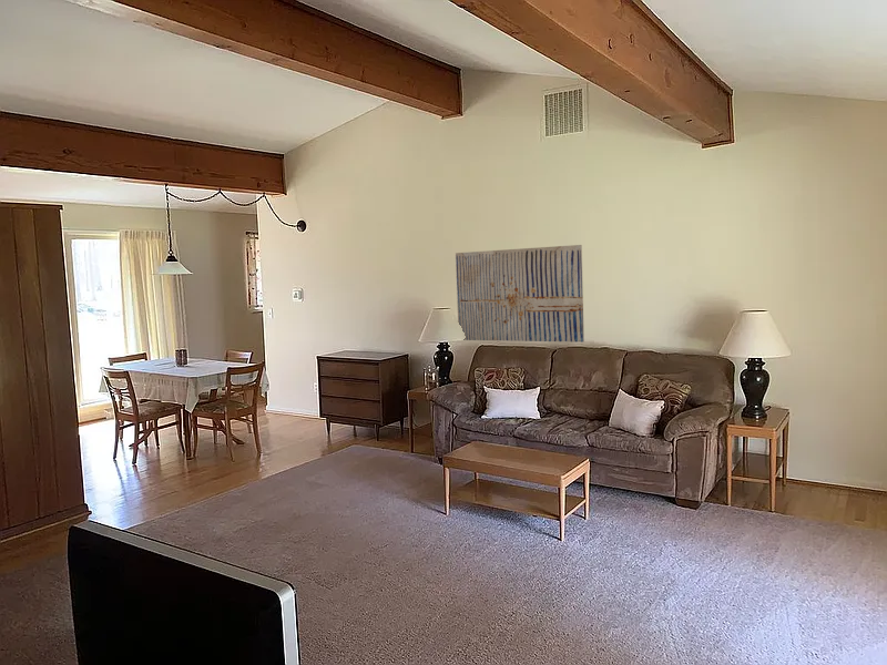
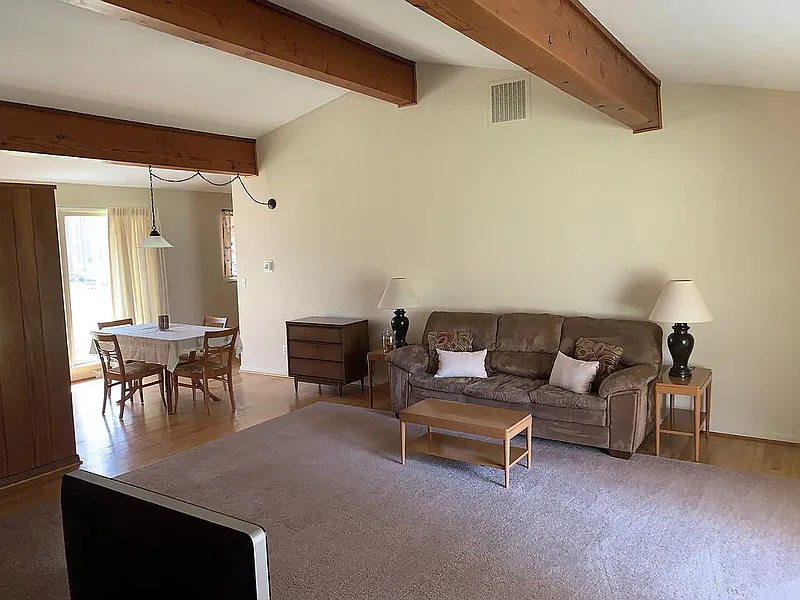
- wall art (516, 295)
